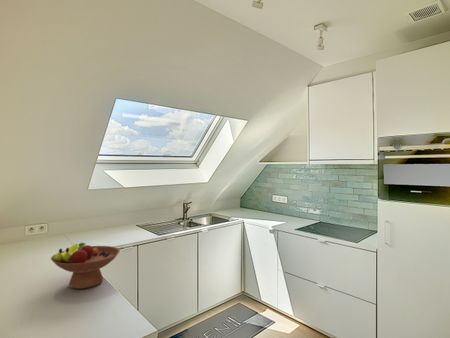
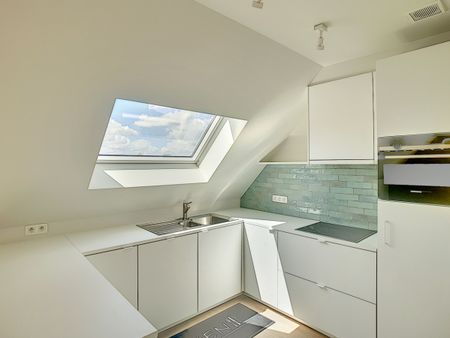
- fruit bowl (86, 262)
